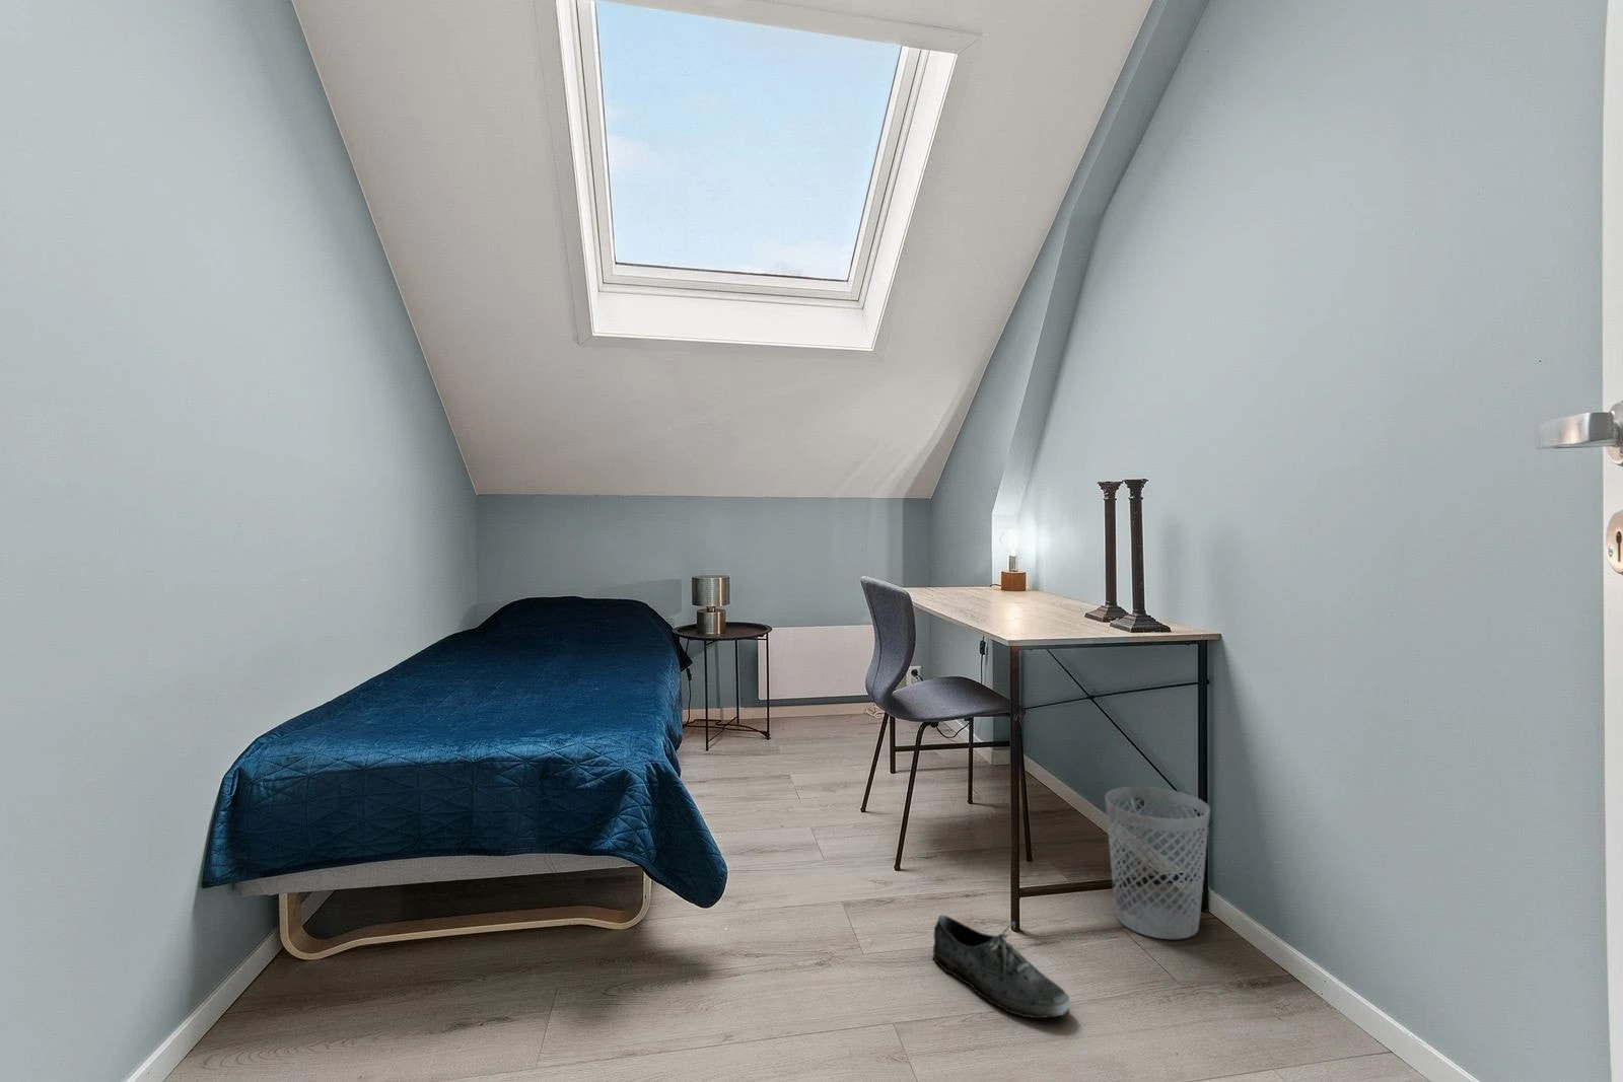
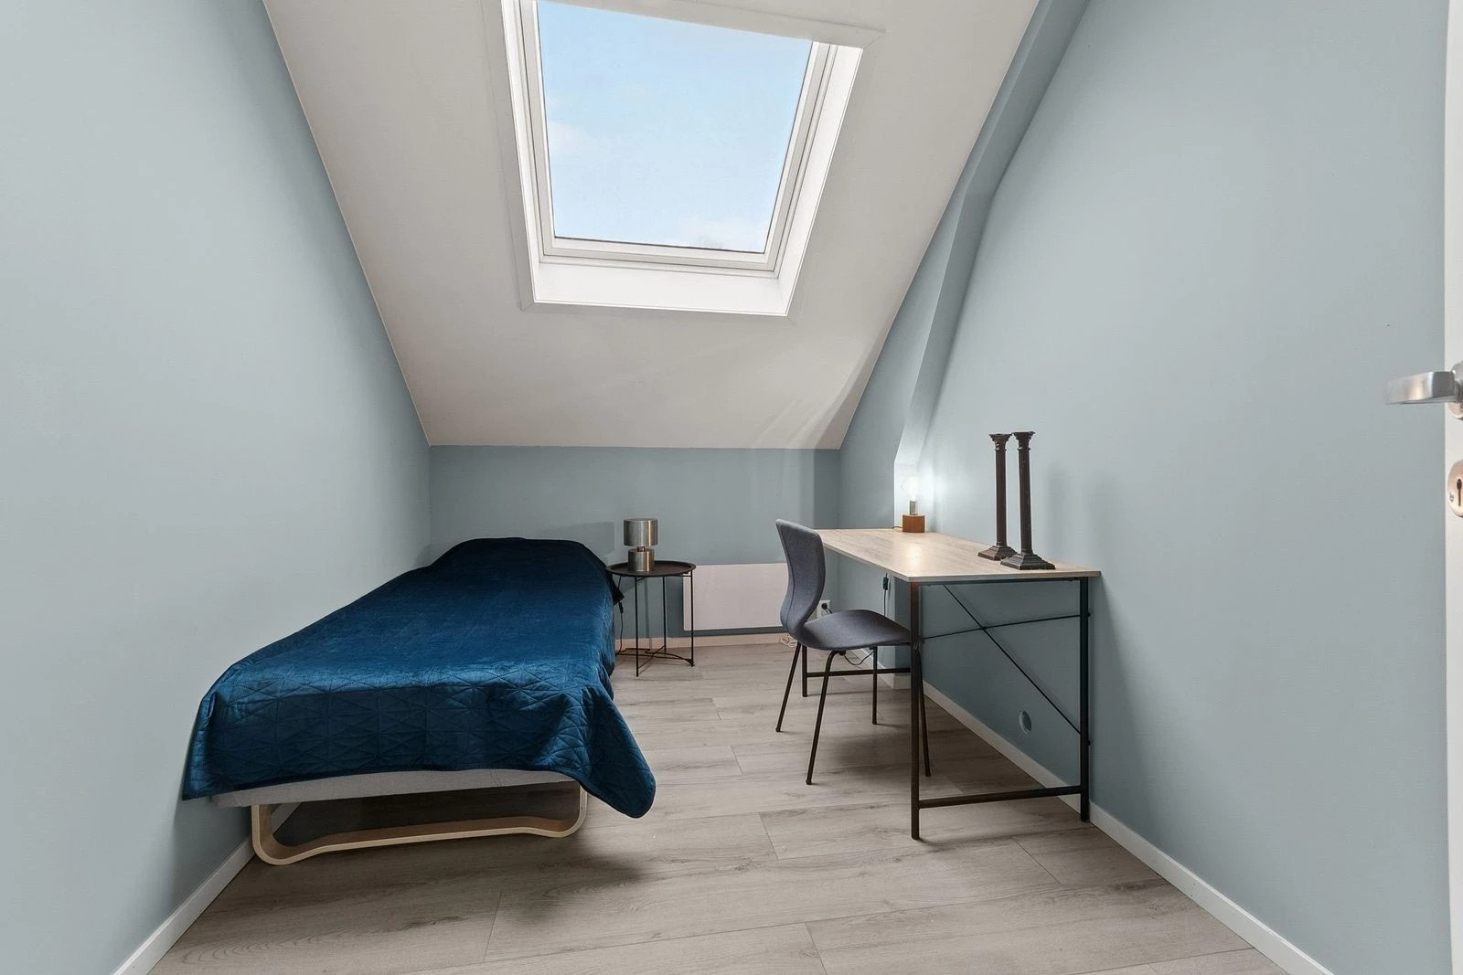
- wastebasket (1156, 862)
- shoe (996, 959)
